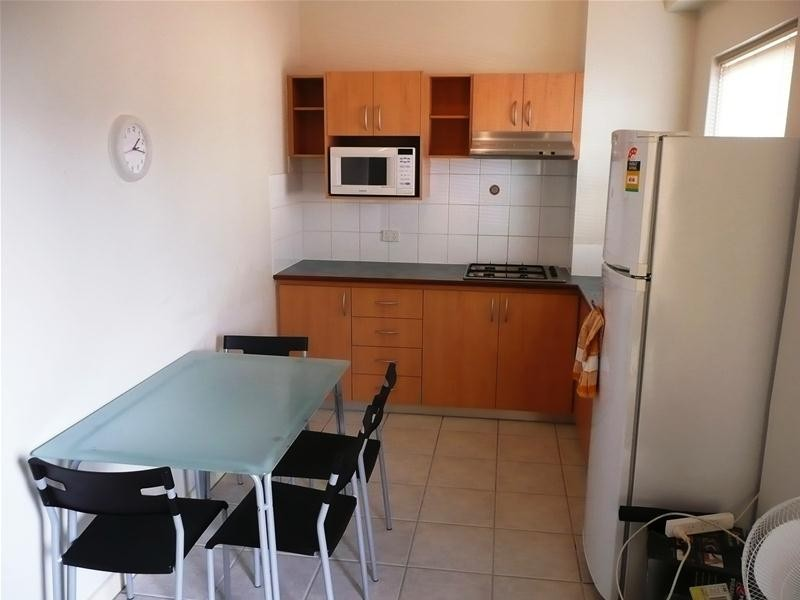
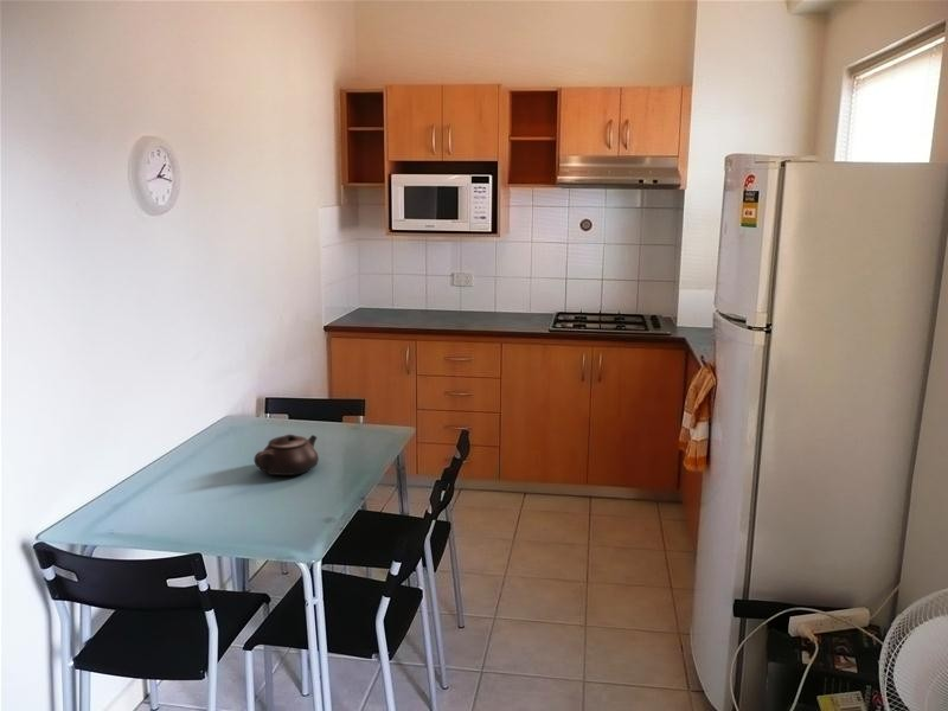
+ teapot (286, 451)
